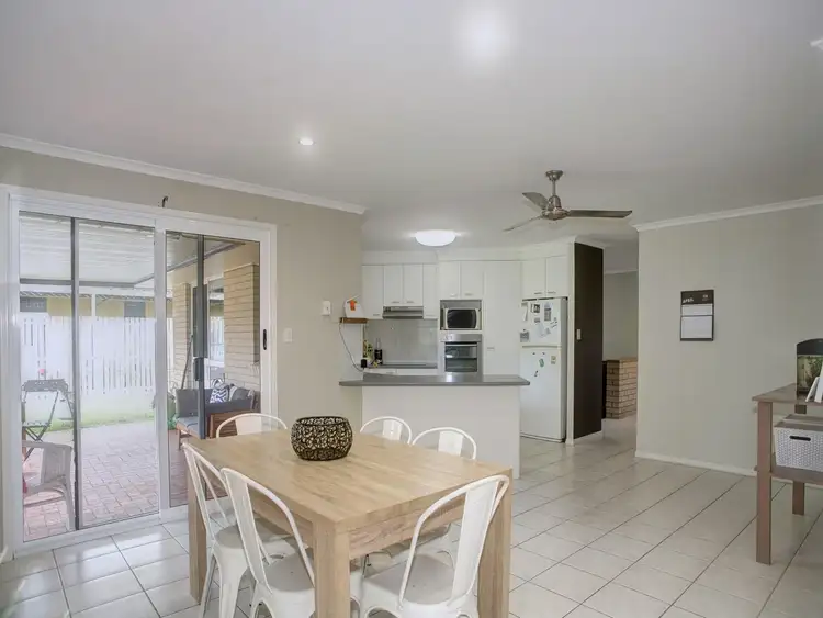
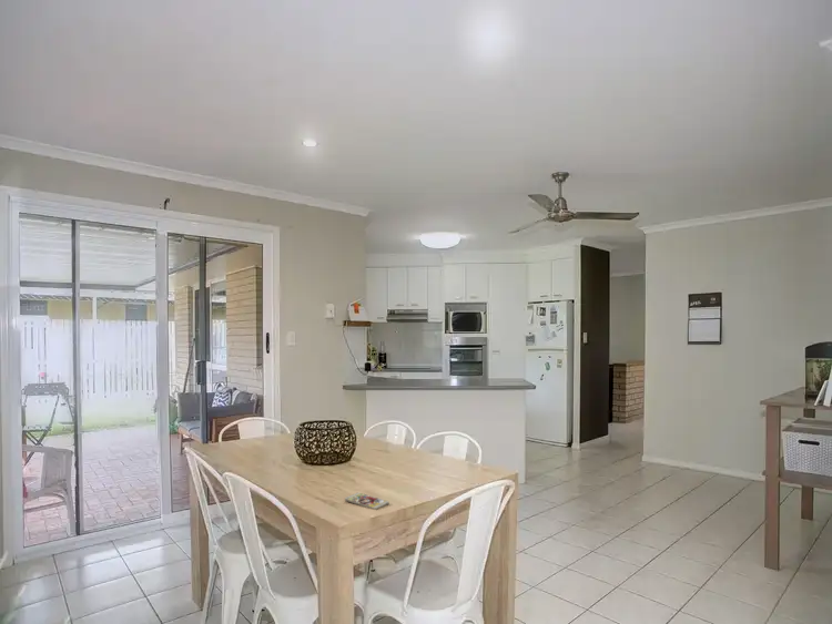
+ smartphone (366, 501)
